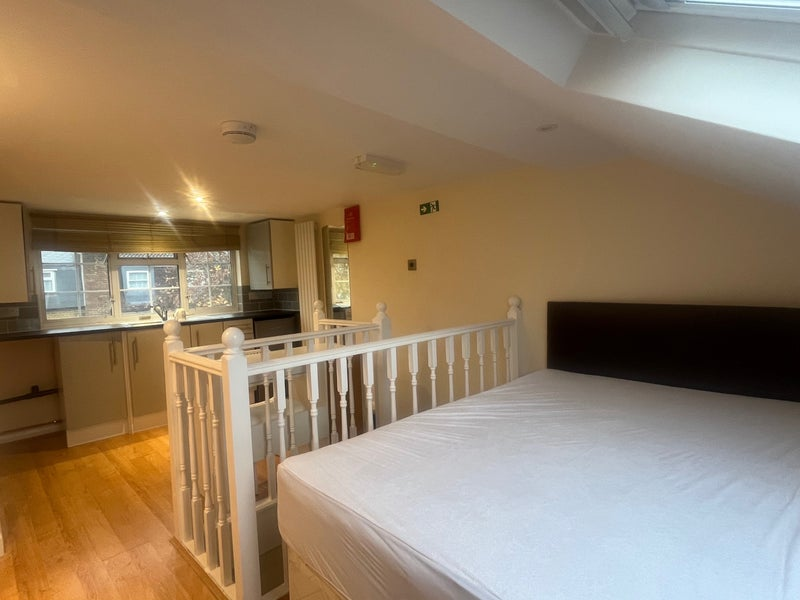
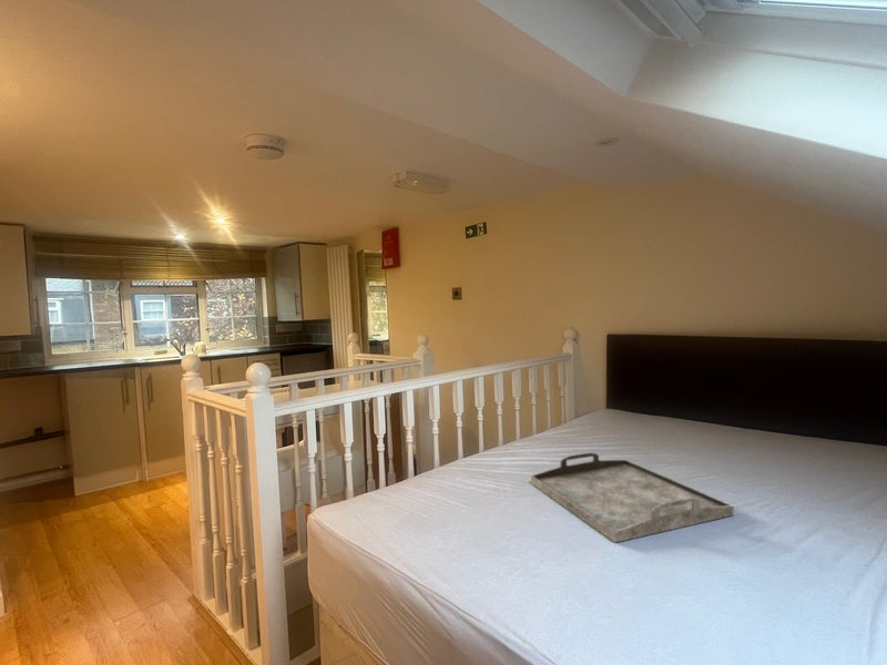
+ serving tray (621, 485)
